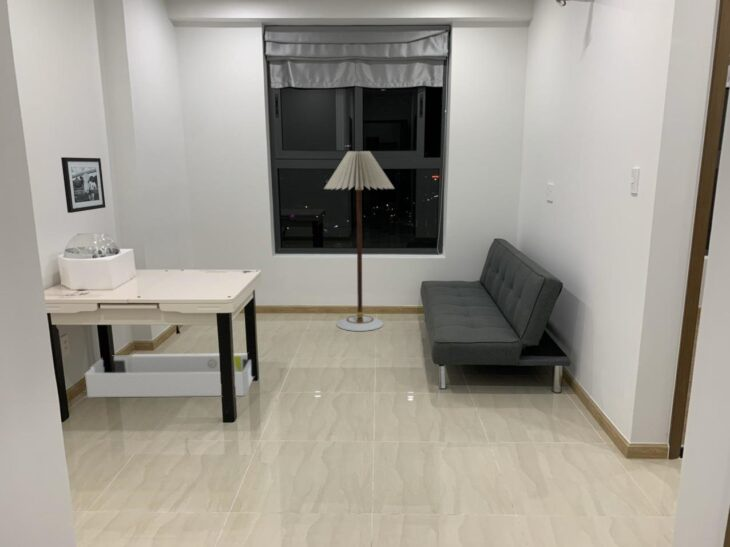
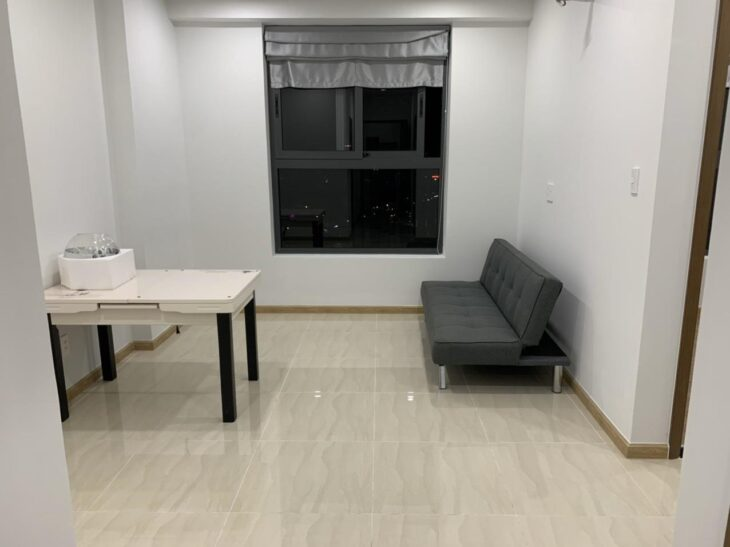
- floor lamp (359, 240)
- picture frame (84, 184)
- architectural model (173, 374)
